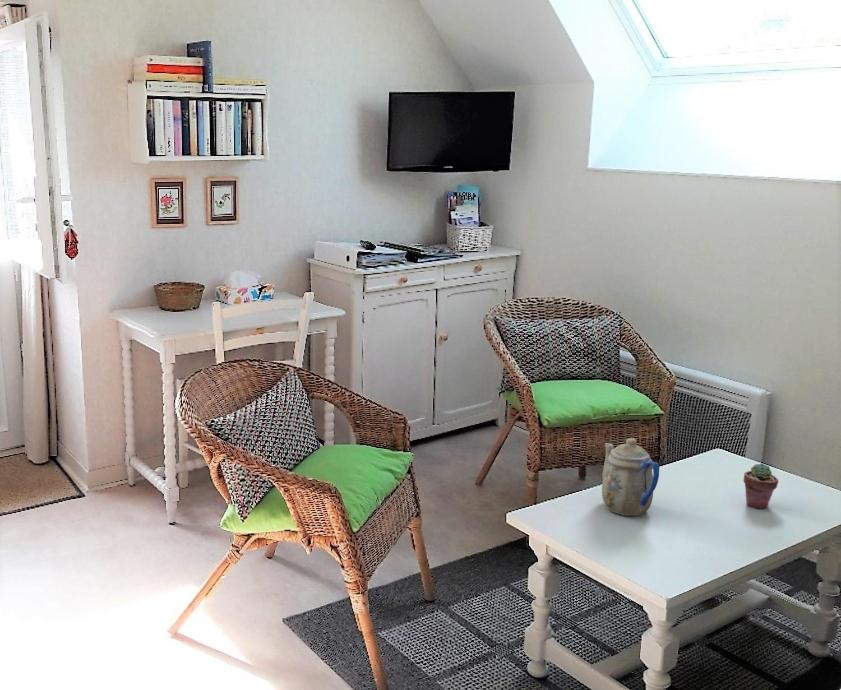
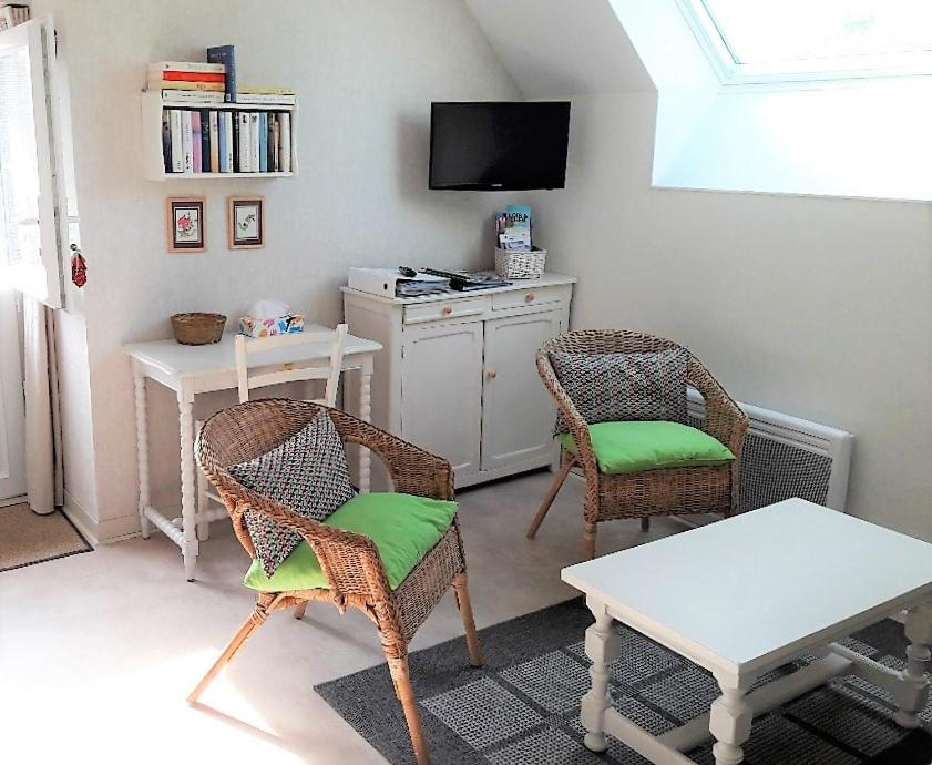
- potted succulent (760, 484)
- teapot (628, 474)
